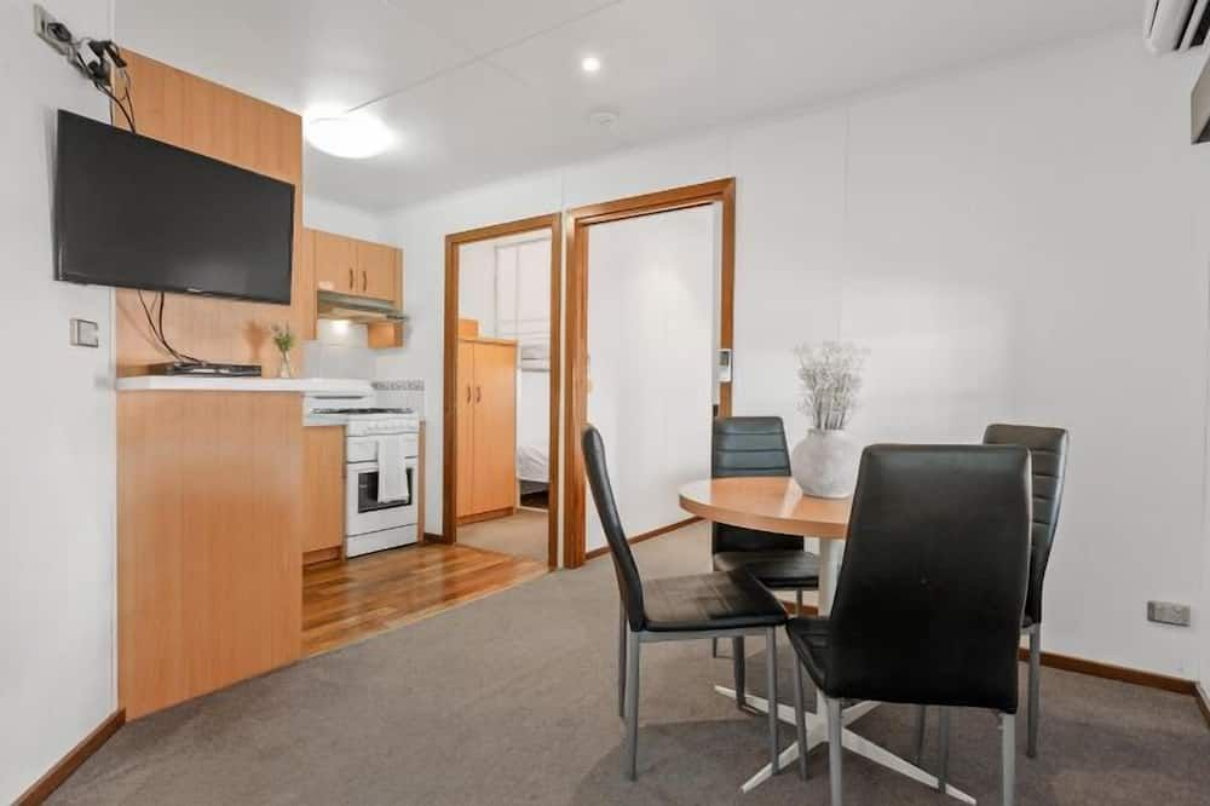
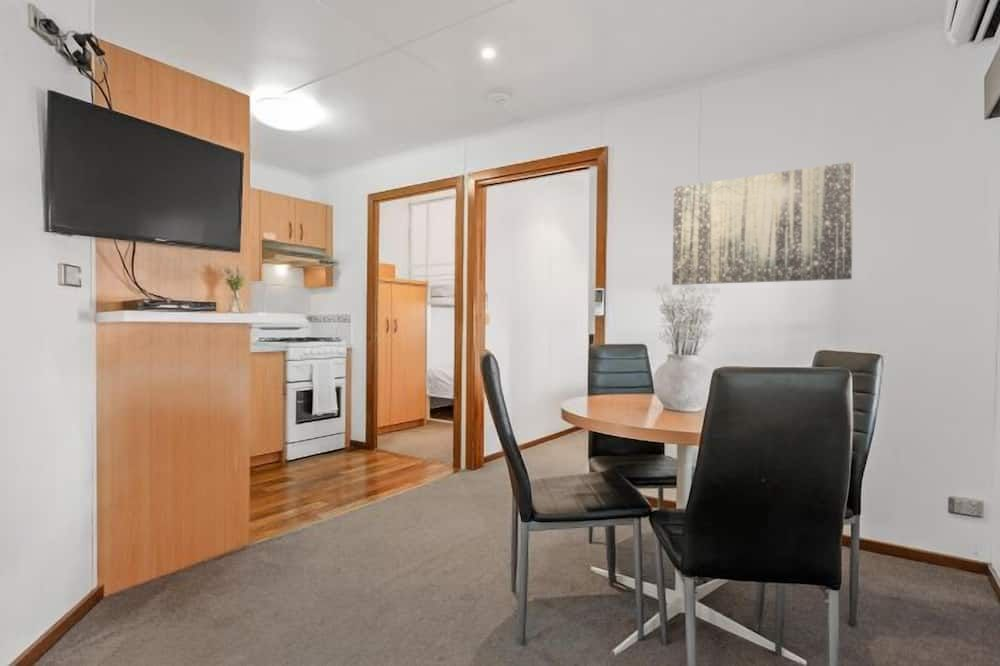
+ wall art (755, 229)
